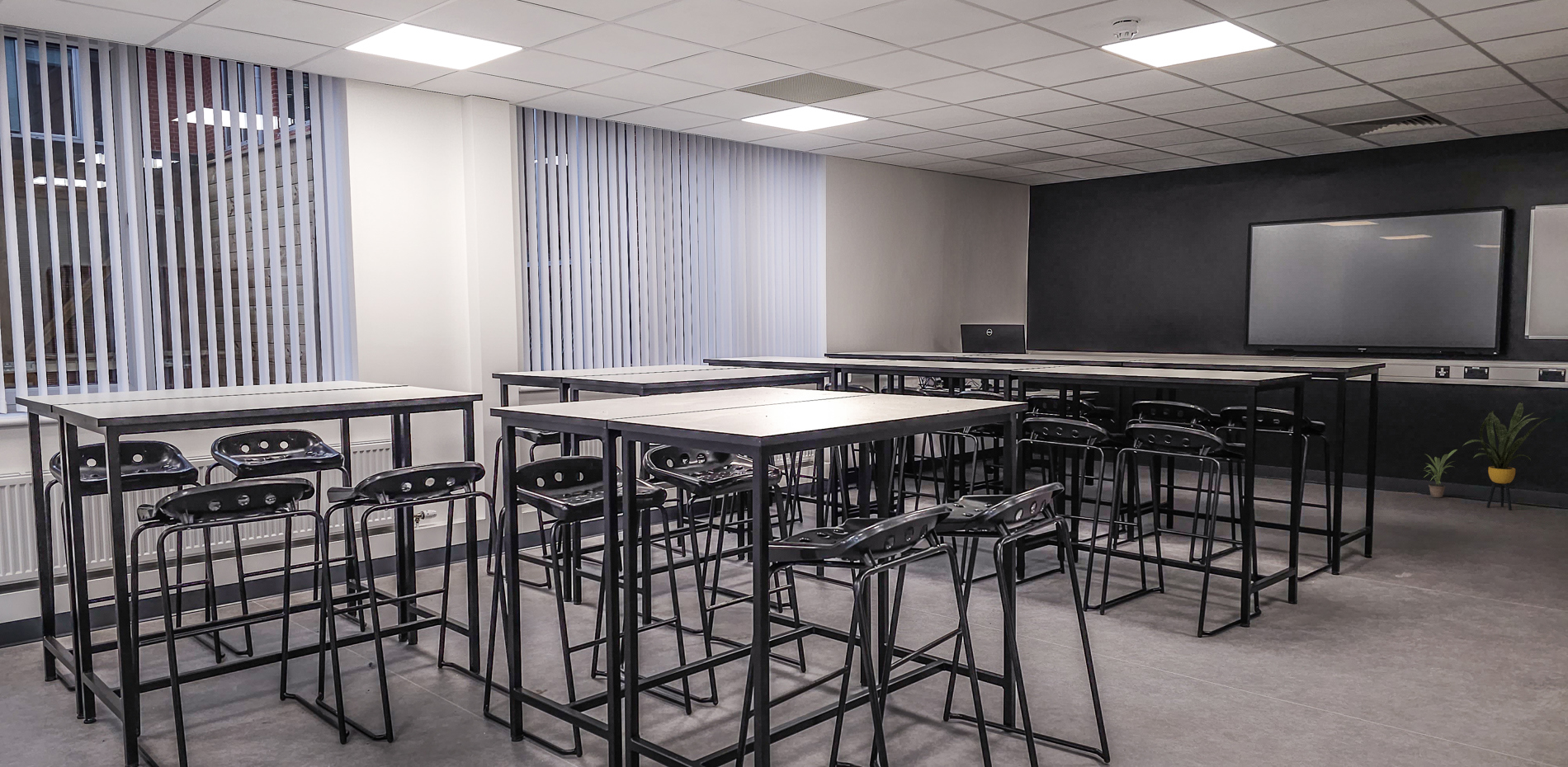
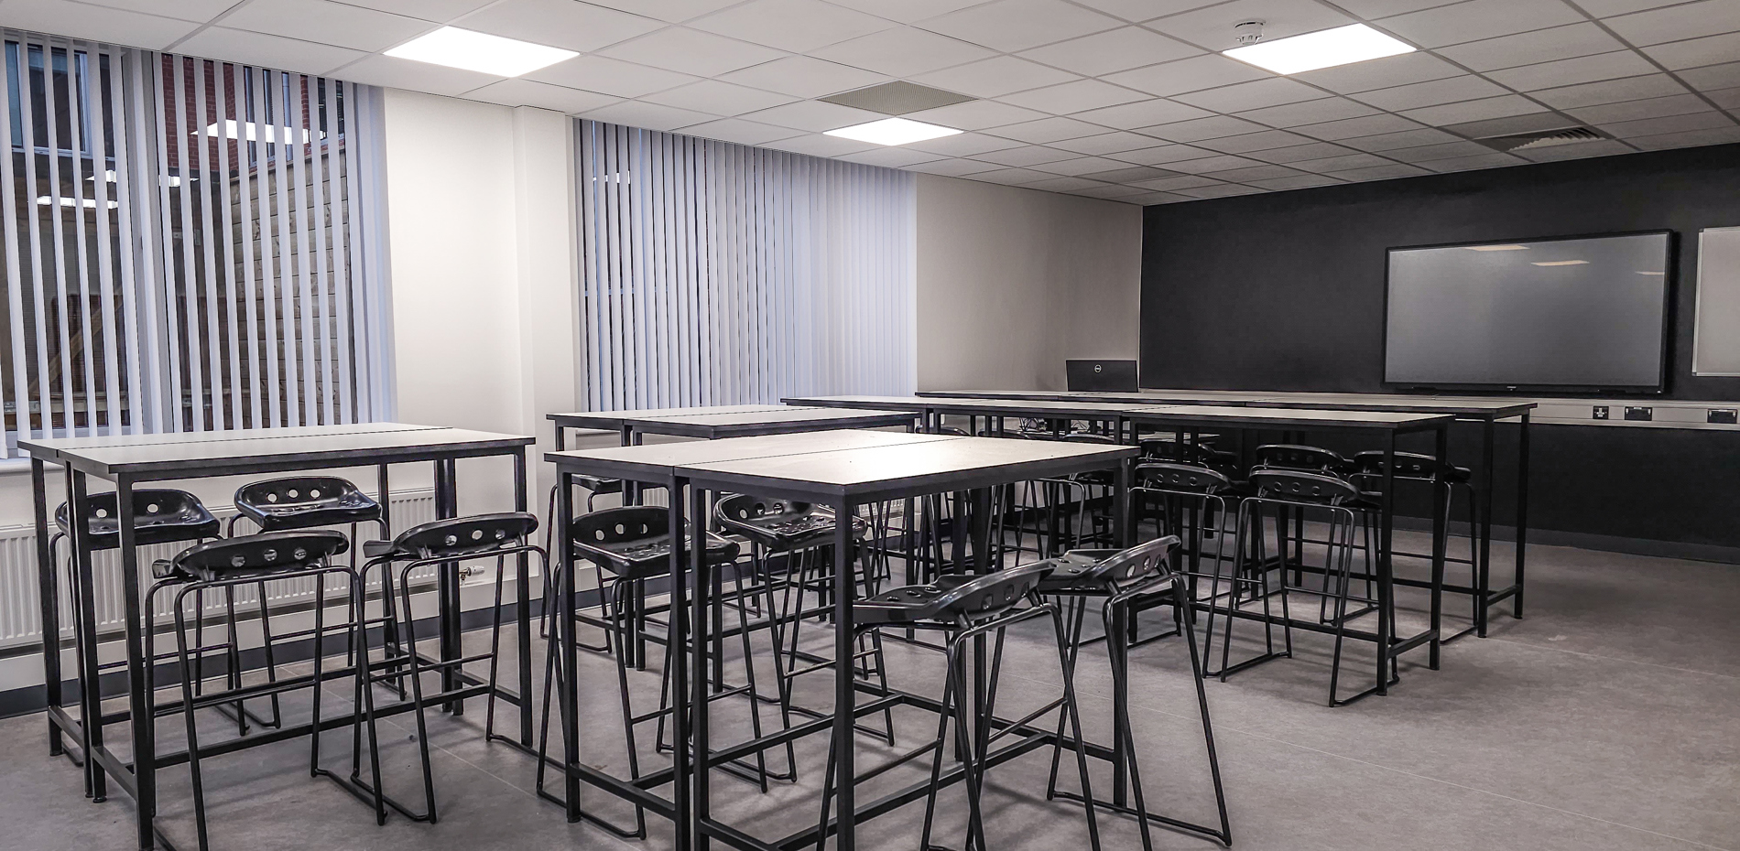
- house plant (1509, 456)
- potted plant (1439, 473)
